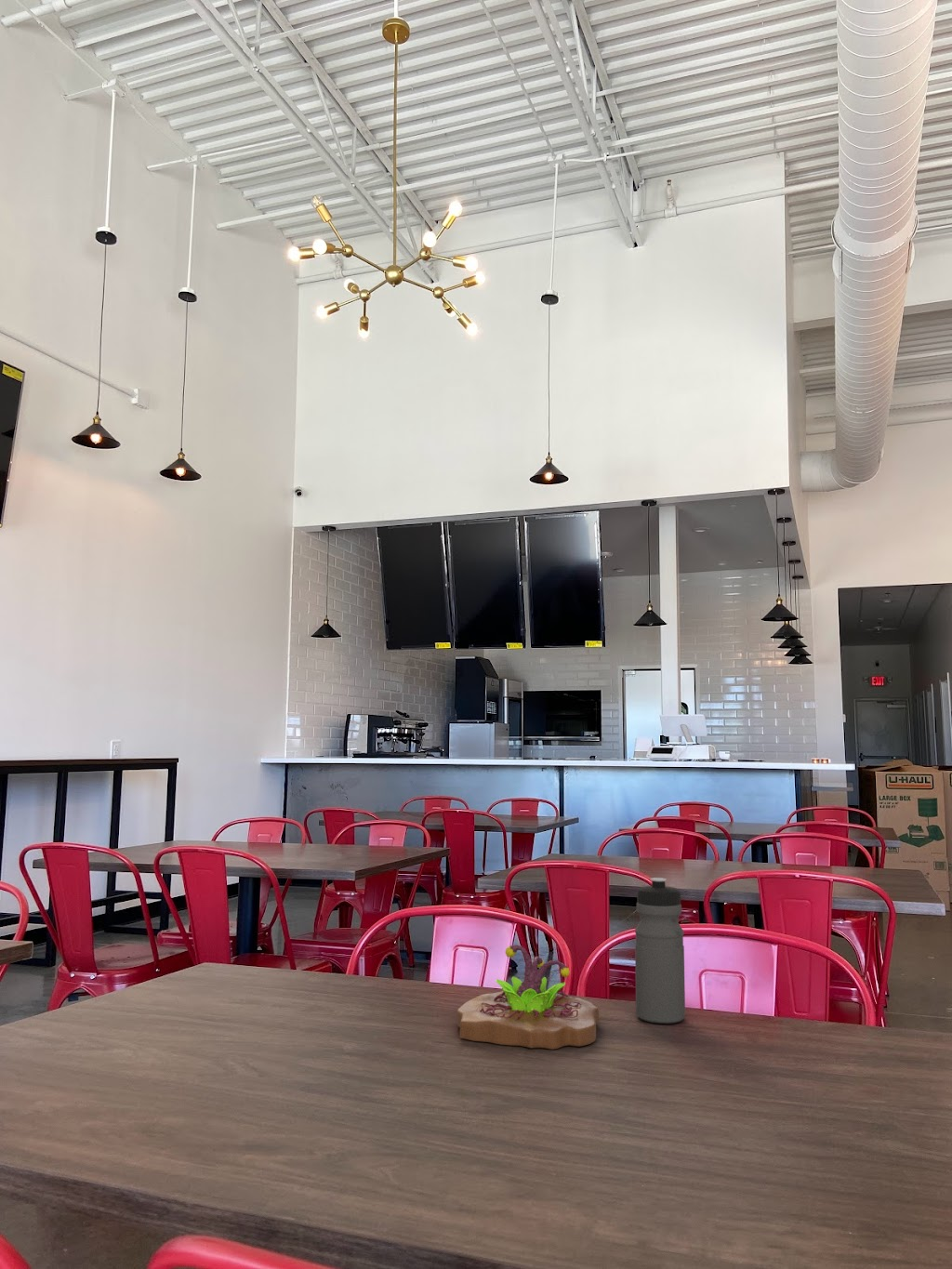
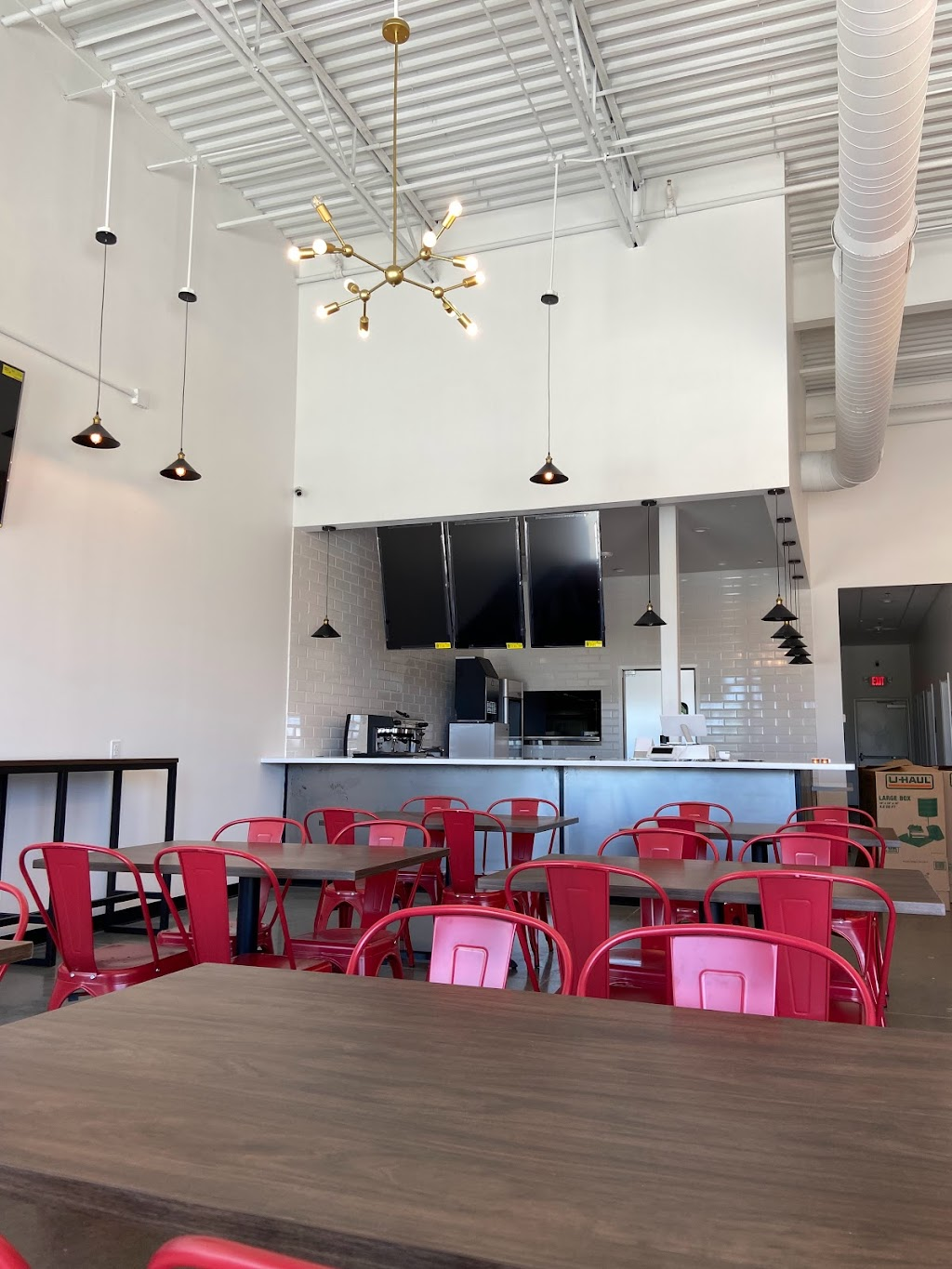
- water bottle (659, 946)
- succulent planter (527, 985)
